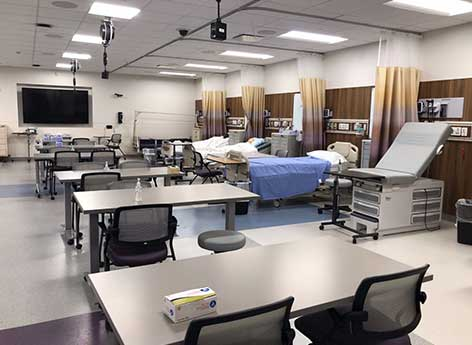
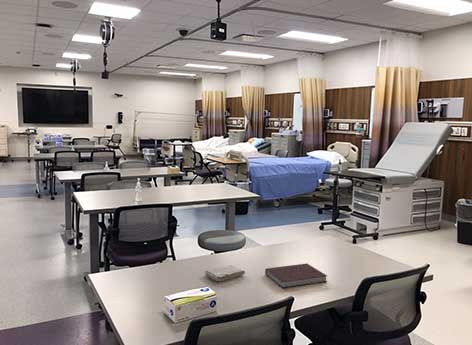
+ notebook (295, 274)
+ washcloth (224, 272)
